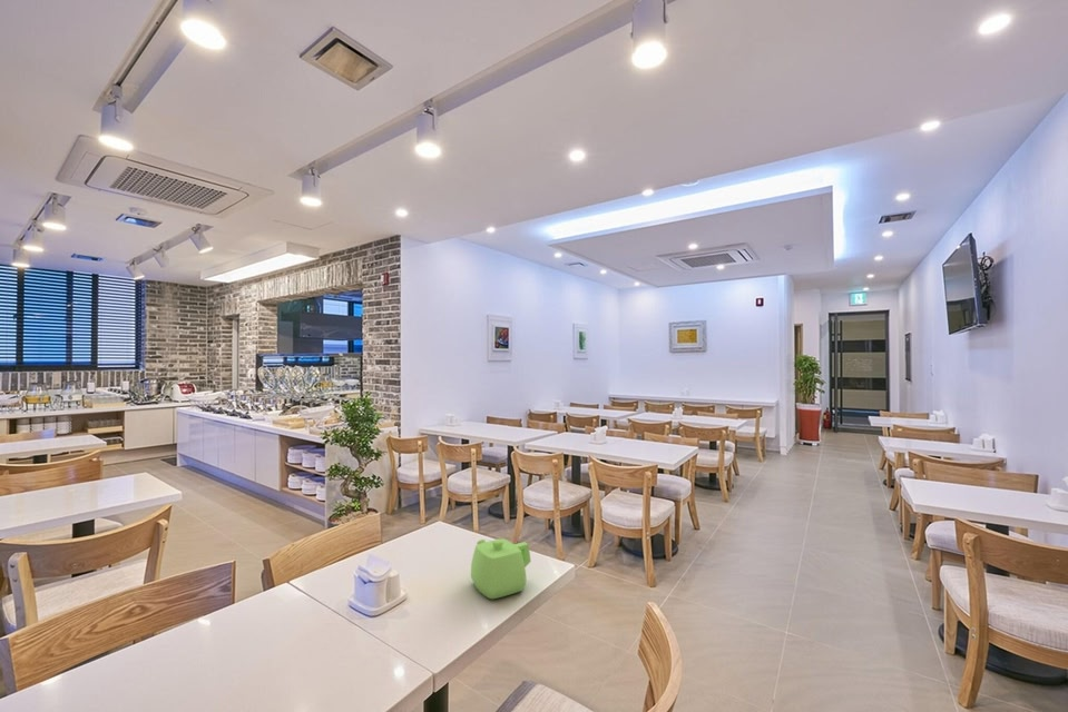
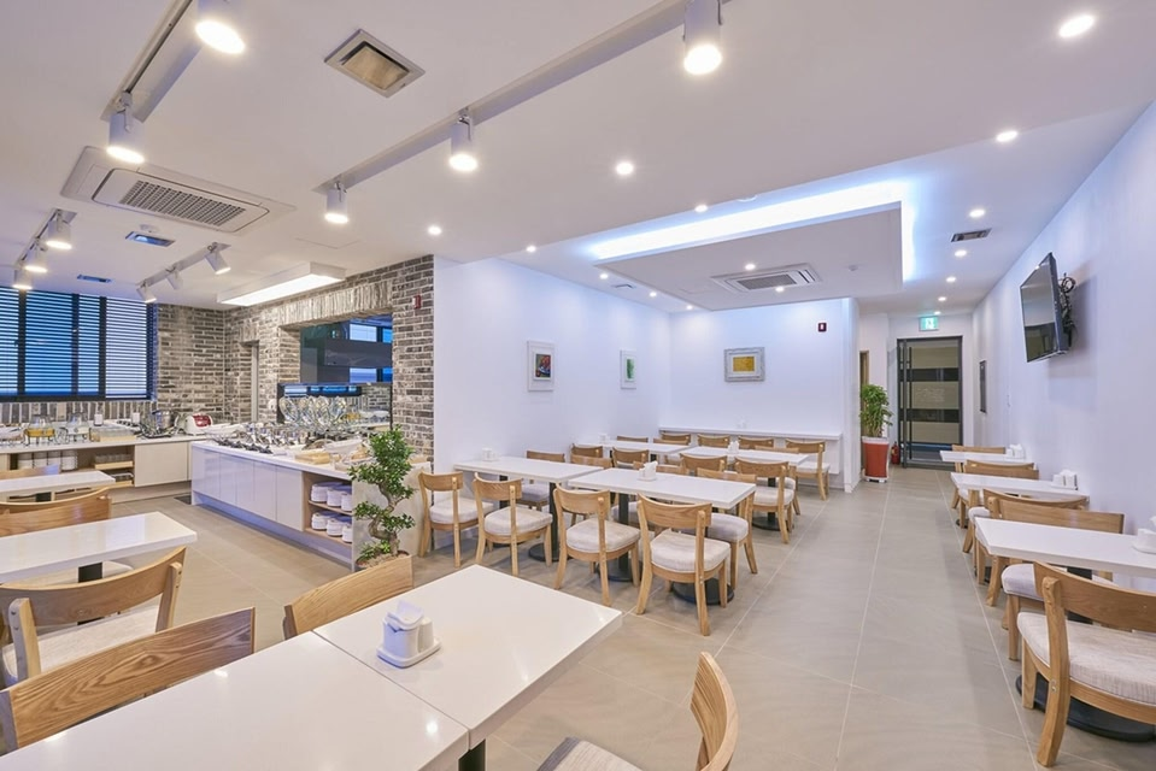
- teapot (499, 558)
